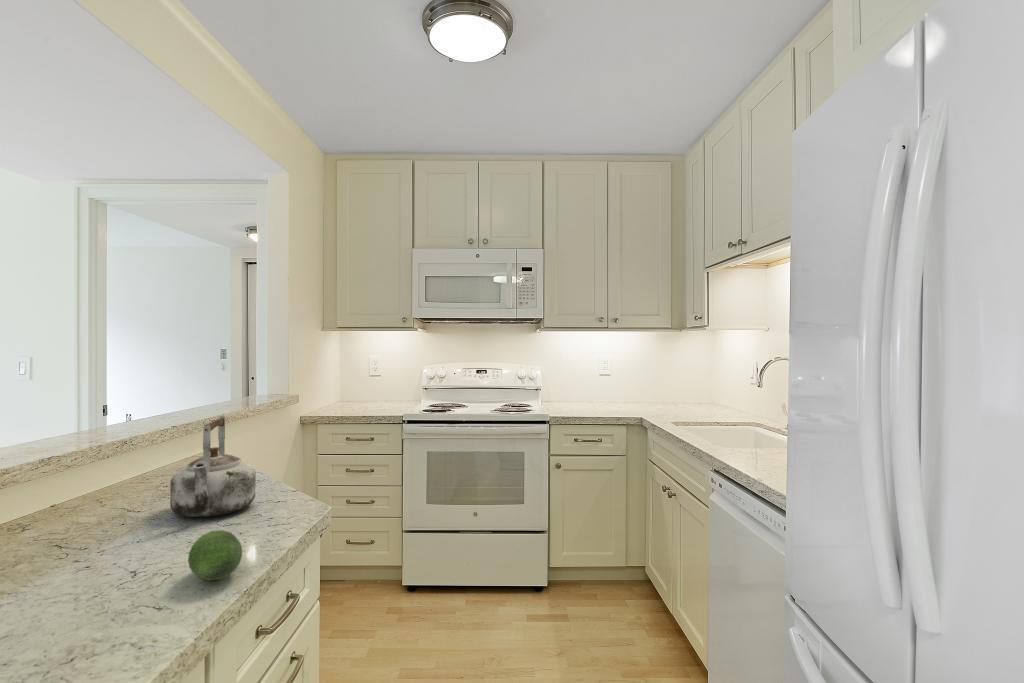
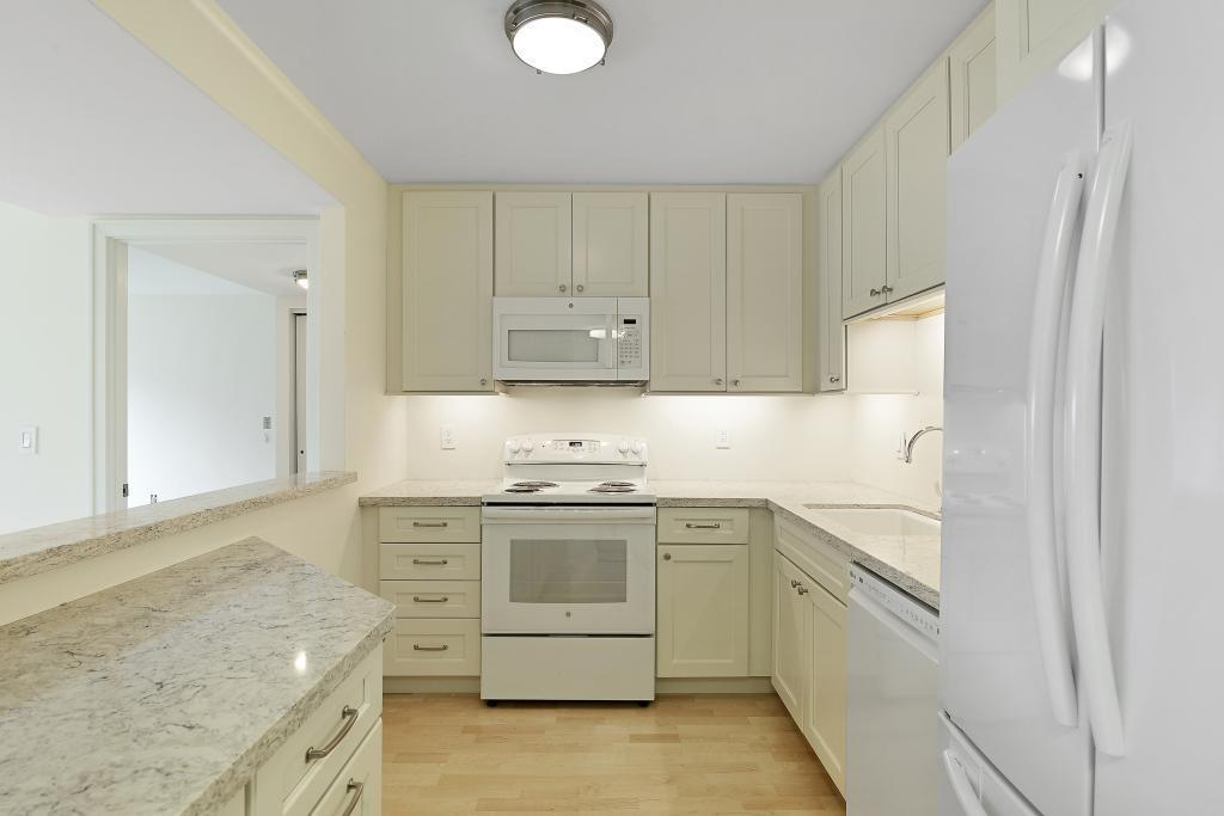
- fruit (215, 553)
- kettle (211, 466)
